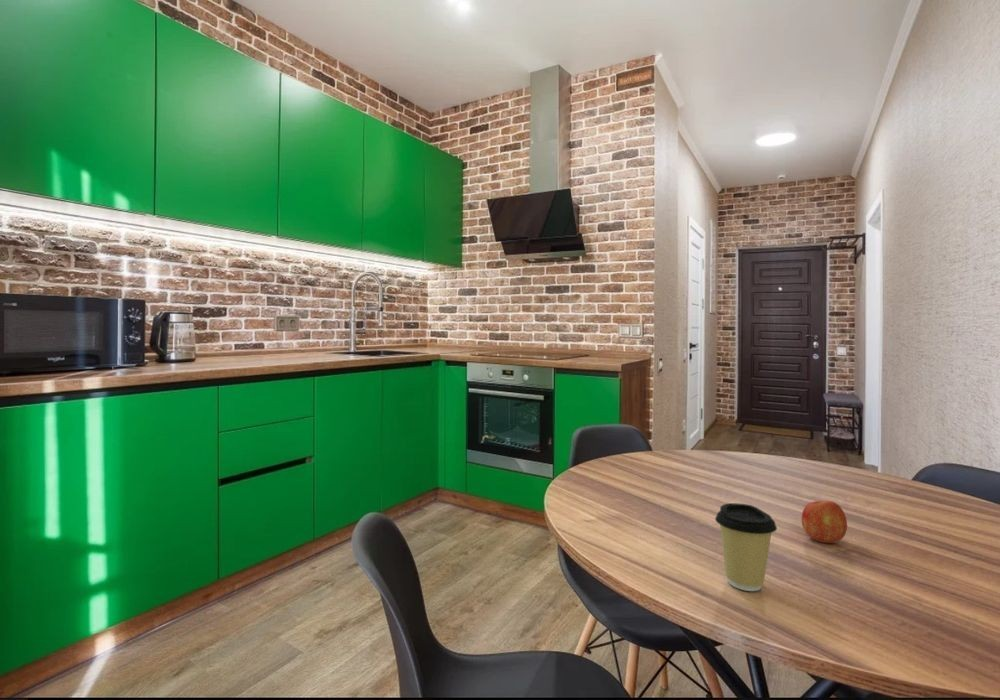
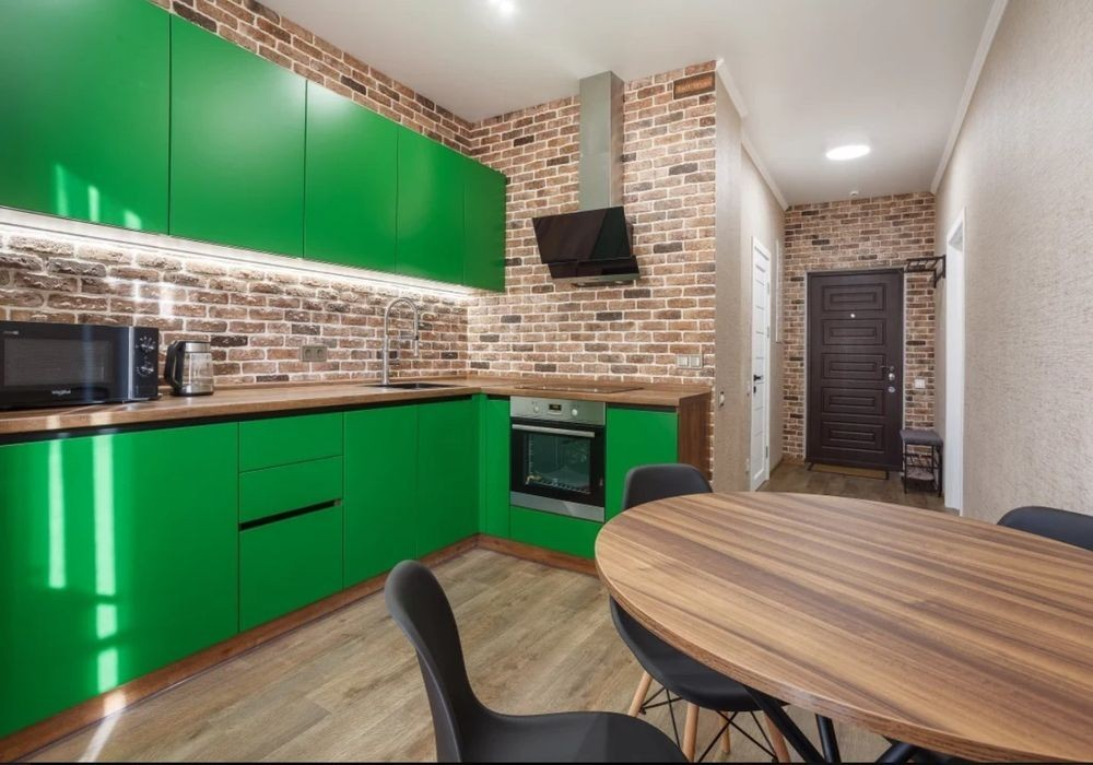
- fruit (823, 520)
- coffee cup (744, 547)
